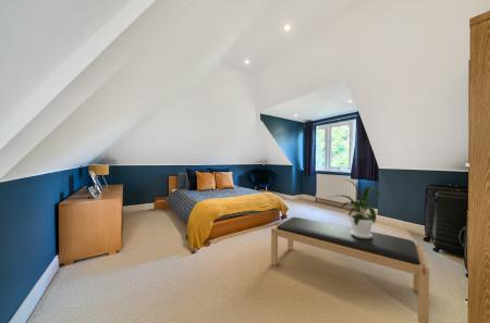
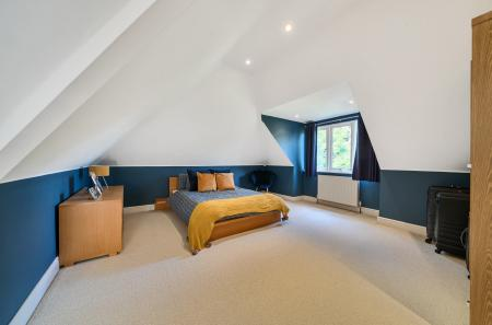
- bench (338, 252)
- house plant (359, 208)
